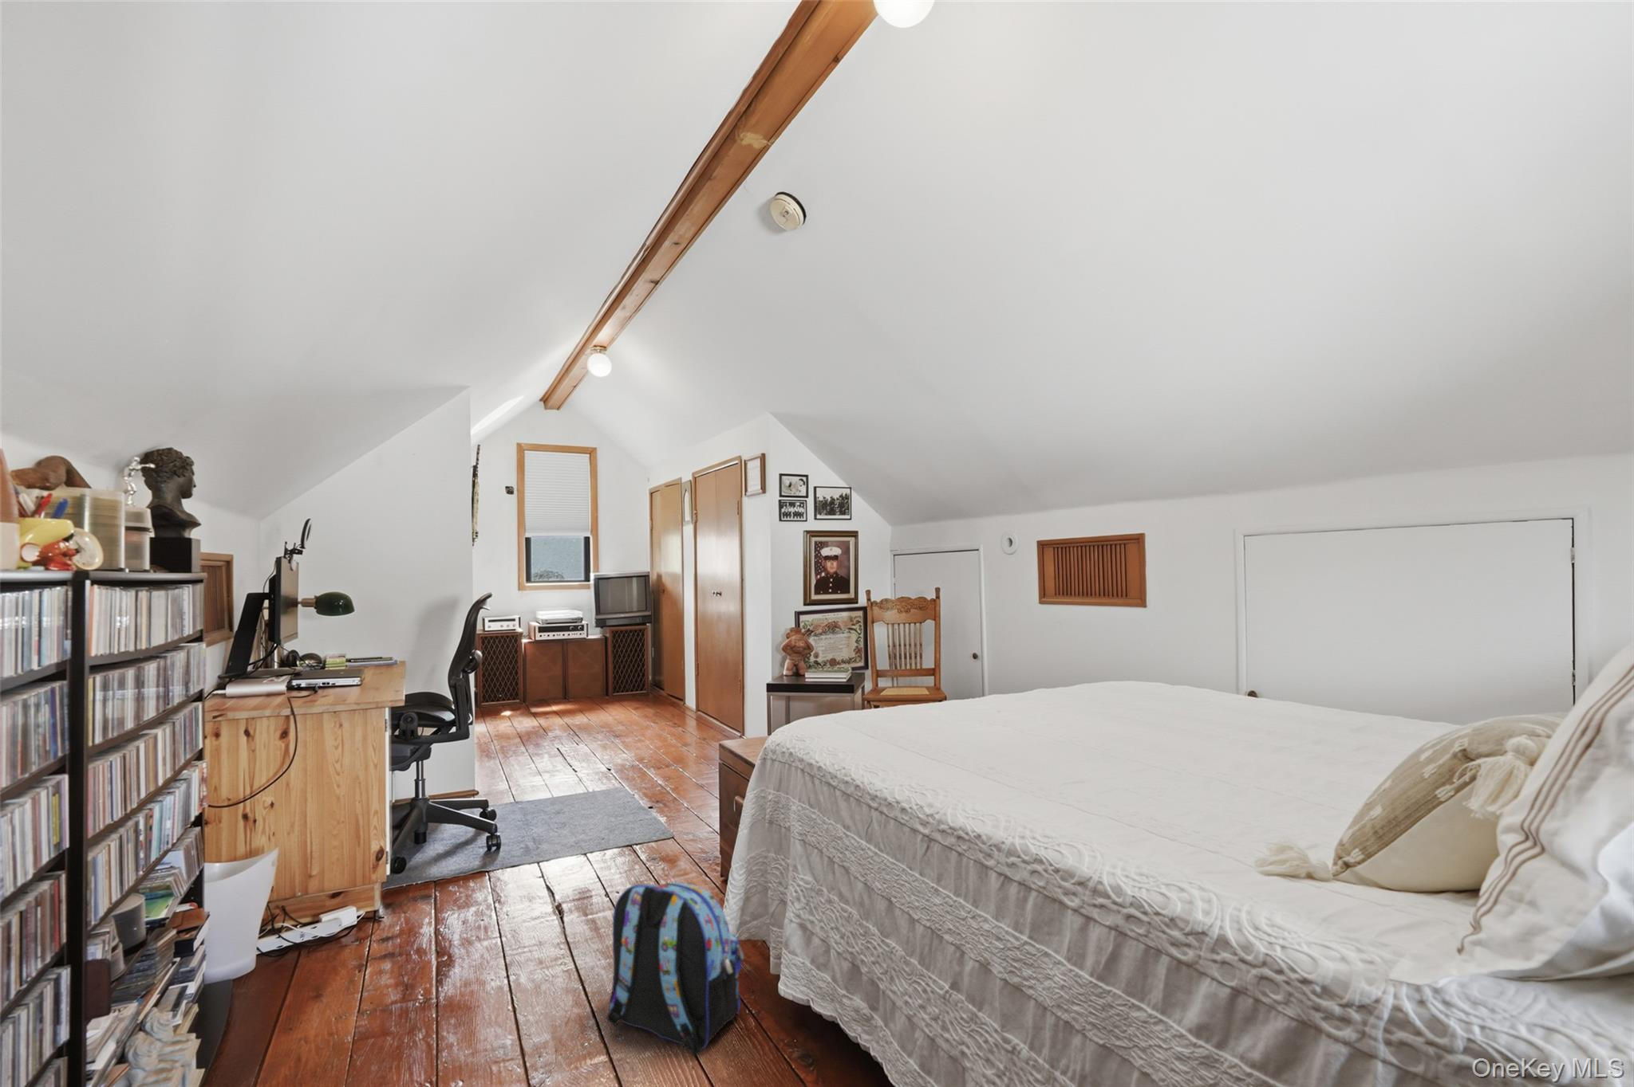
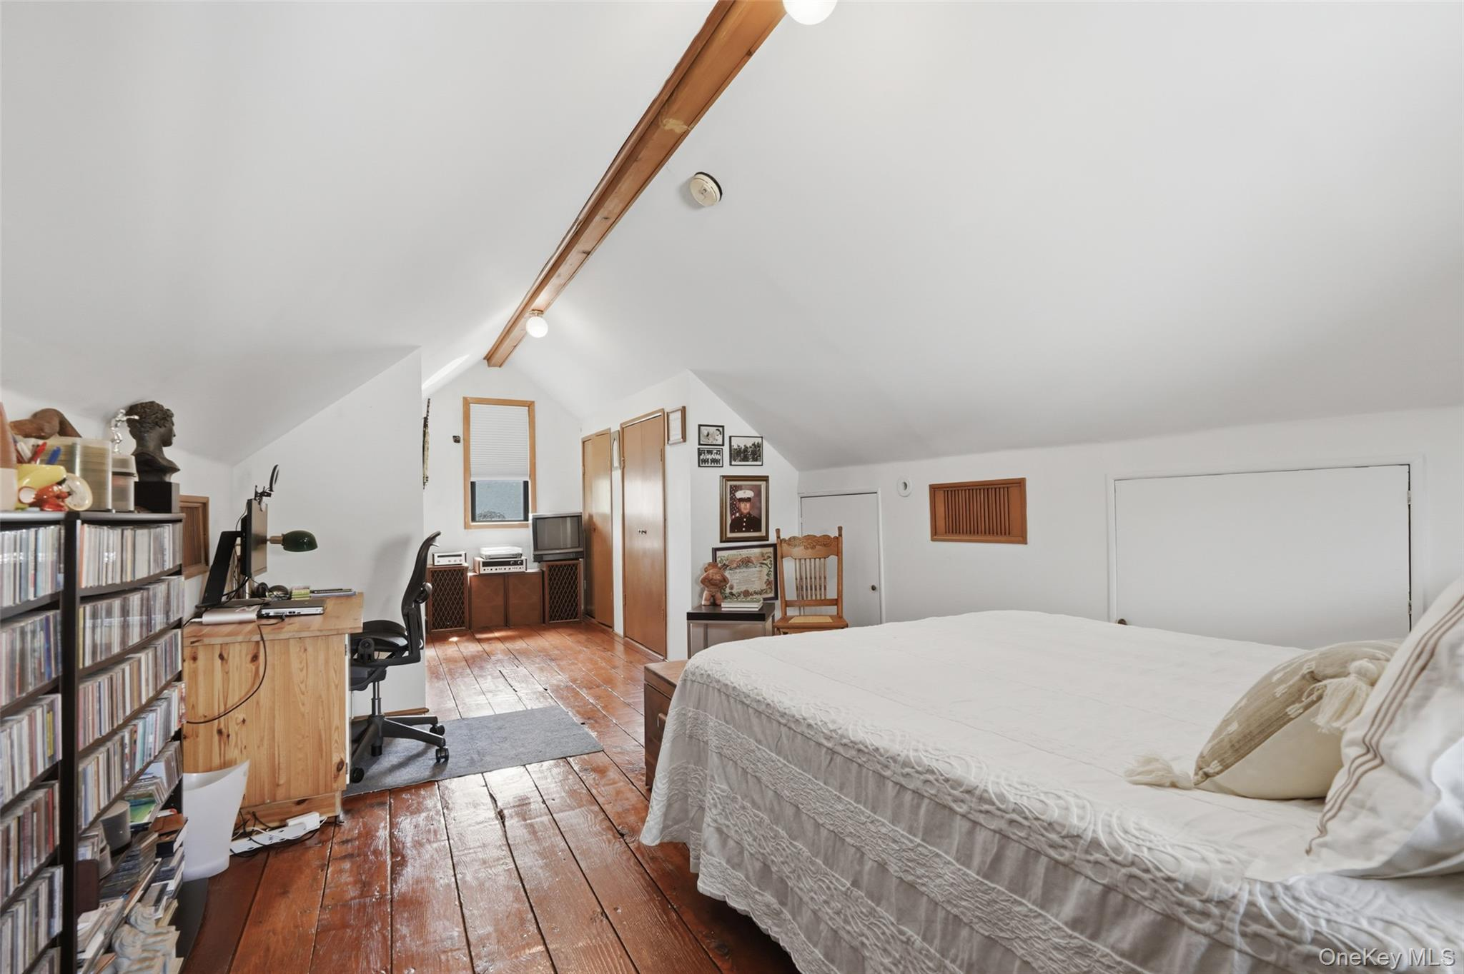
- backpack (676, 949)
